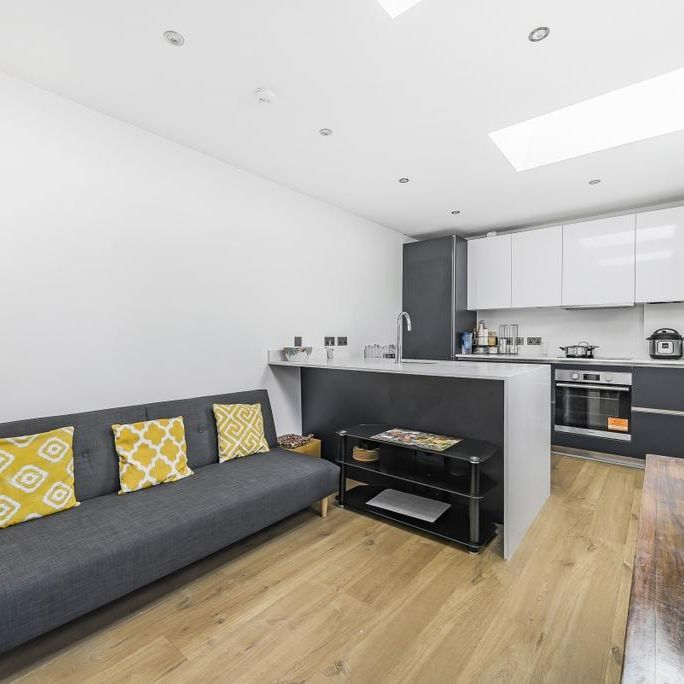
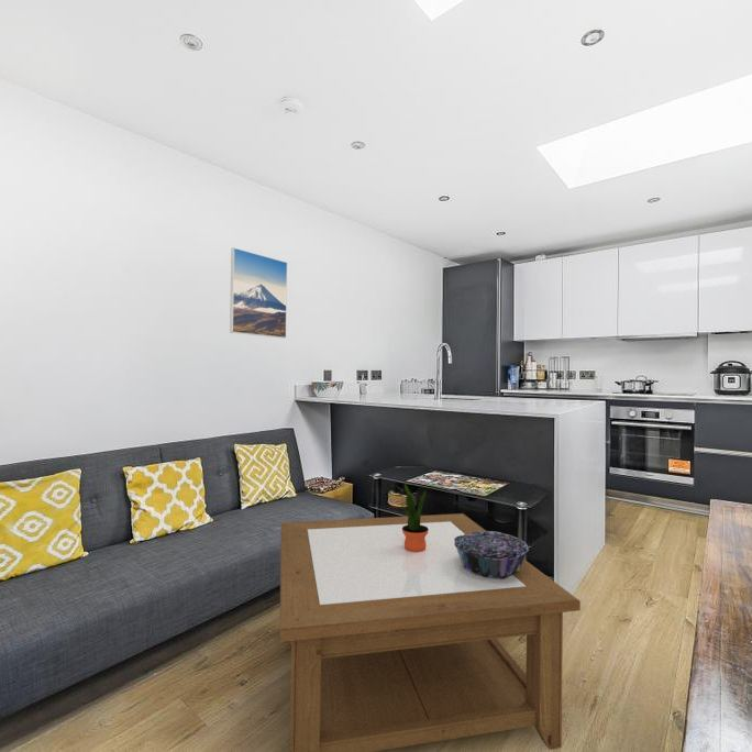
+ potted plant (411, 515)
+ decorative bowl (489, 553)
+ coffee table (399, 615)
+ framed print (259, 295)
